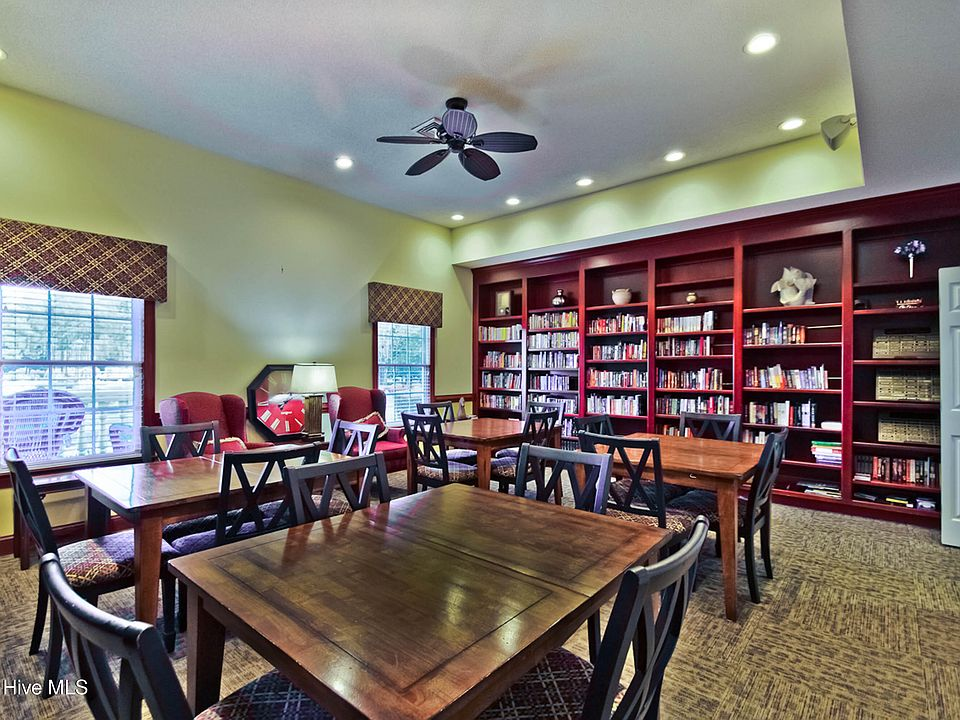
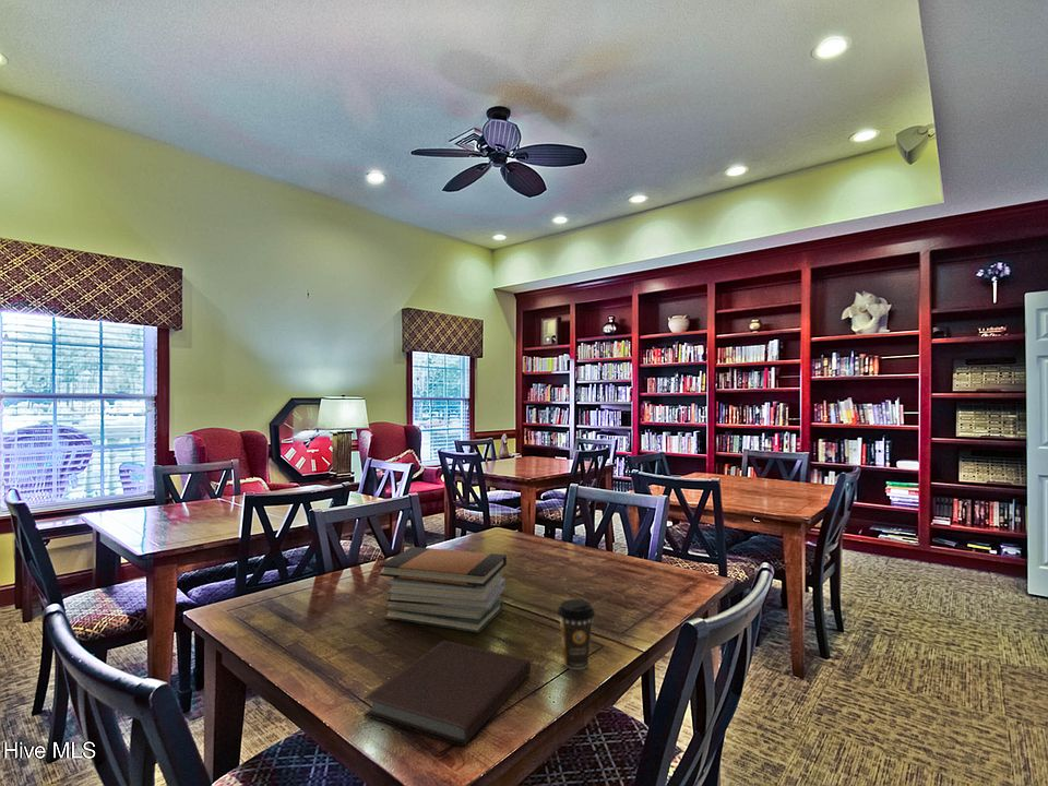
+ notebook (452, 686)
+ coffee cup (575, 633)
+ book stack (445, 586)
